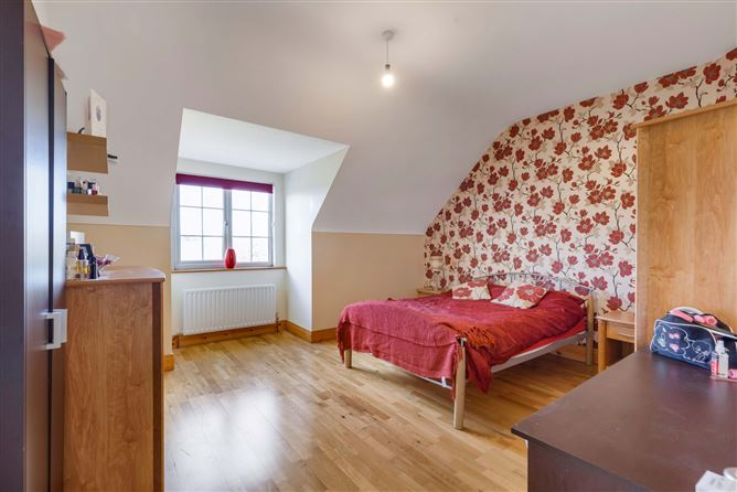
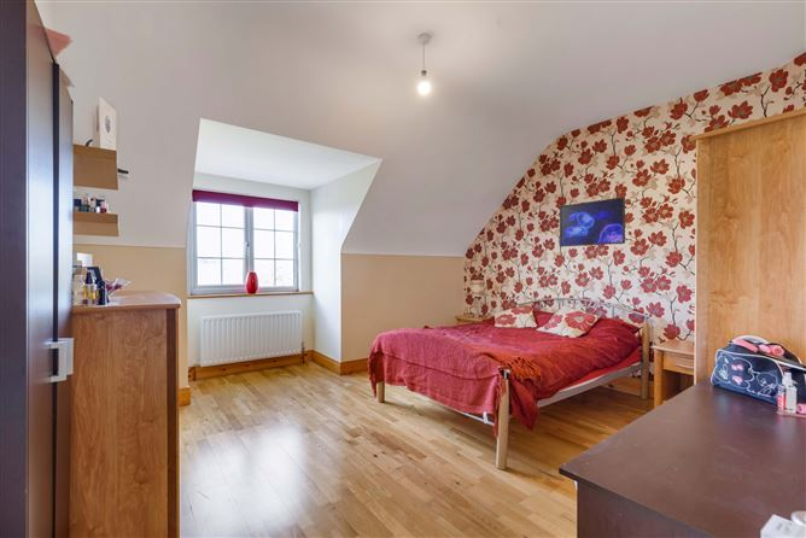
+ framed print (590, 223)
